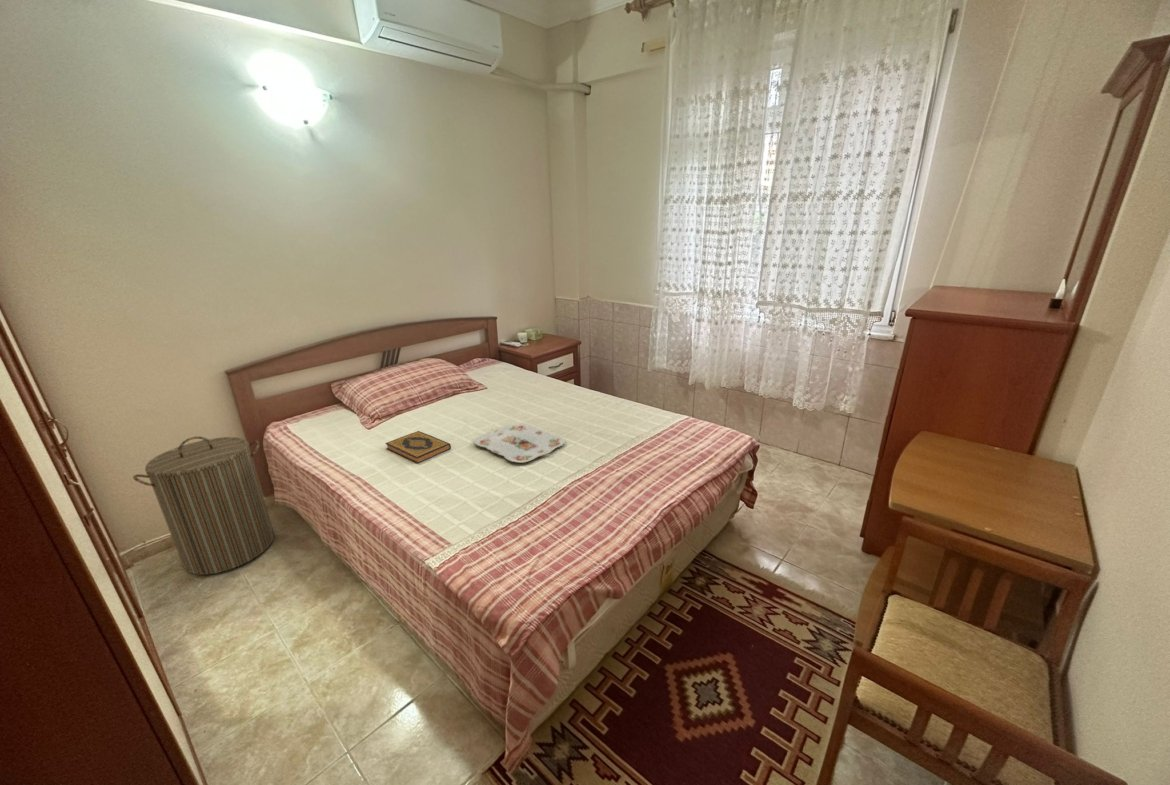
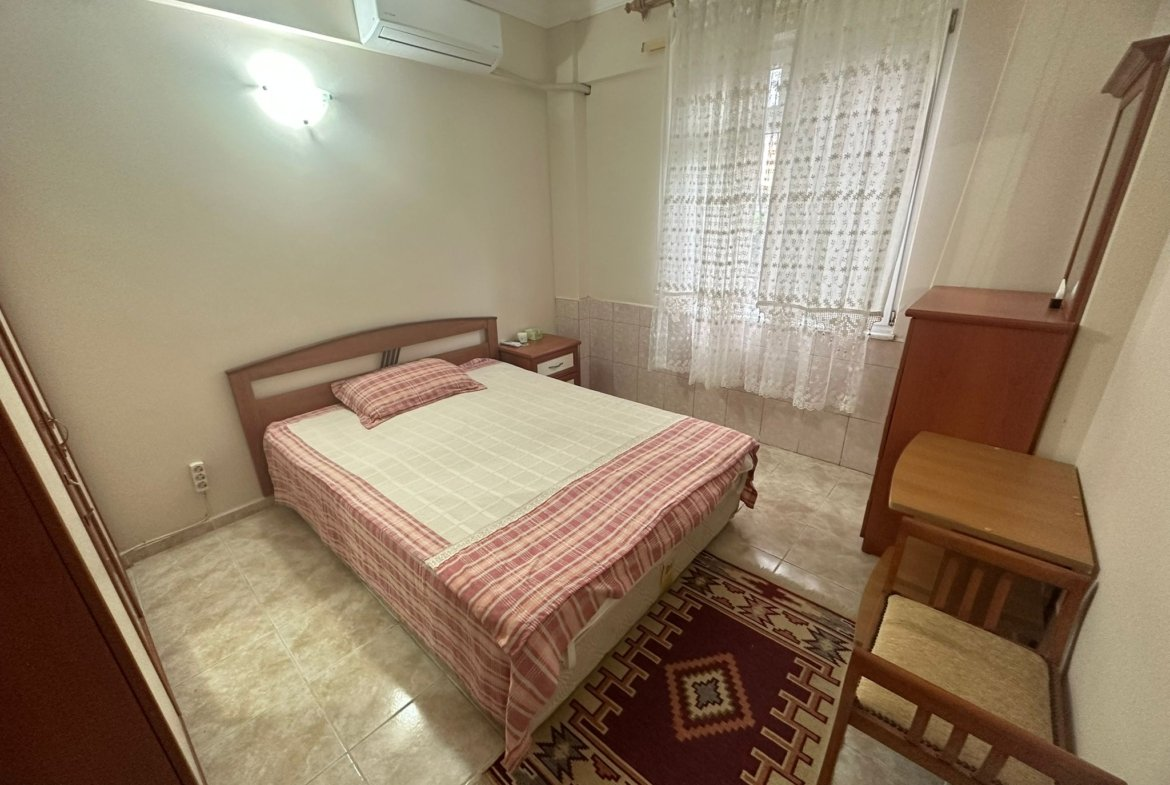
- laundry hamper (213, 495)
- serving tray (519, 441)
- hardback book (418, 446)
